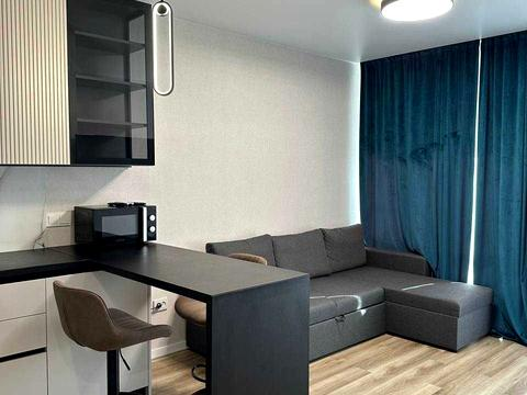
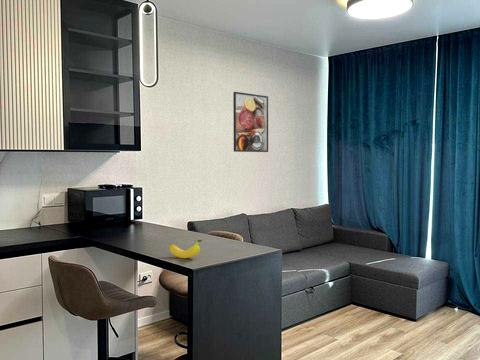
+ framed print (251, 123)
+ banana (186, 250)
